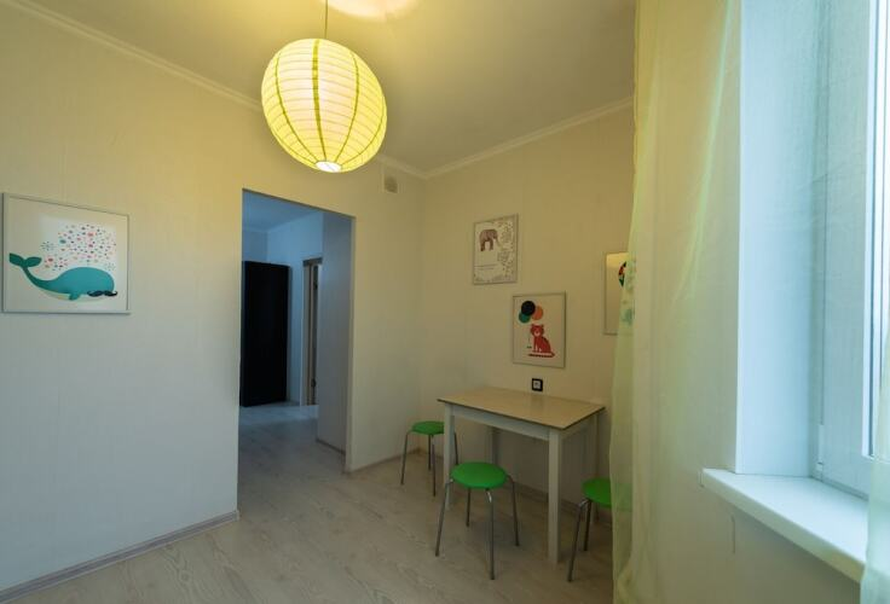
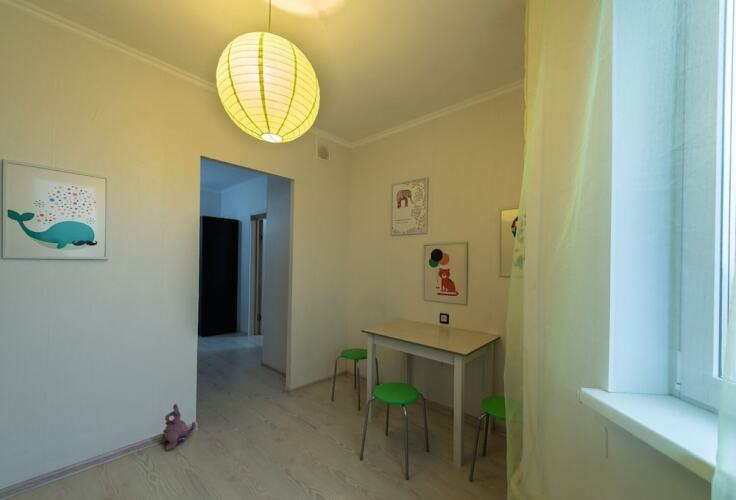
+ plush toy (179, 422)
